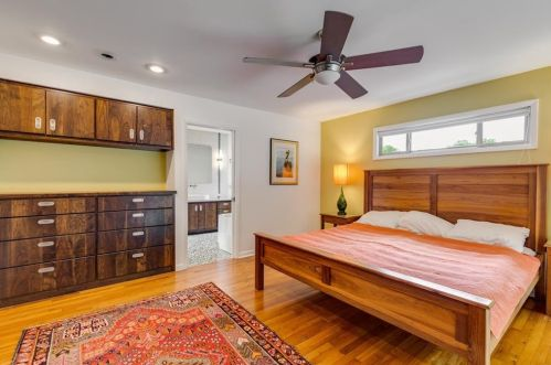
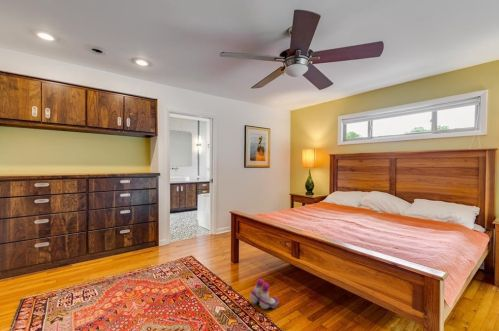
+ boots (264, 292)
